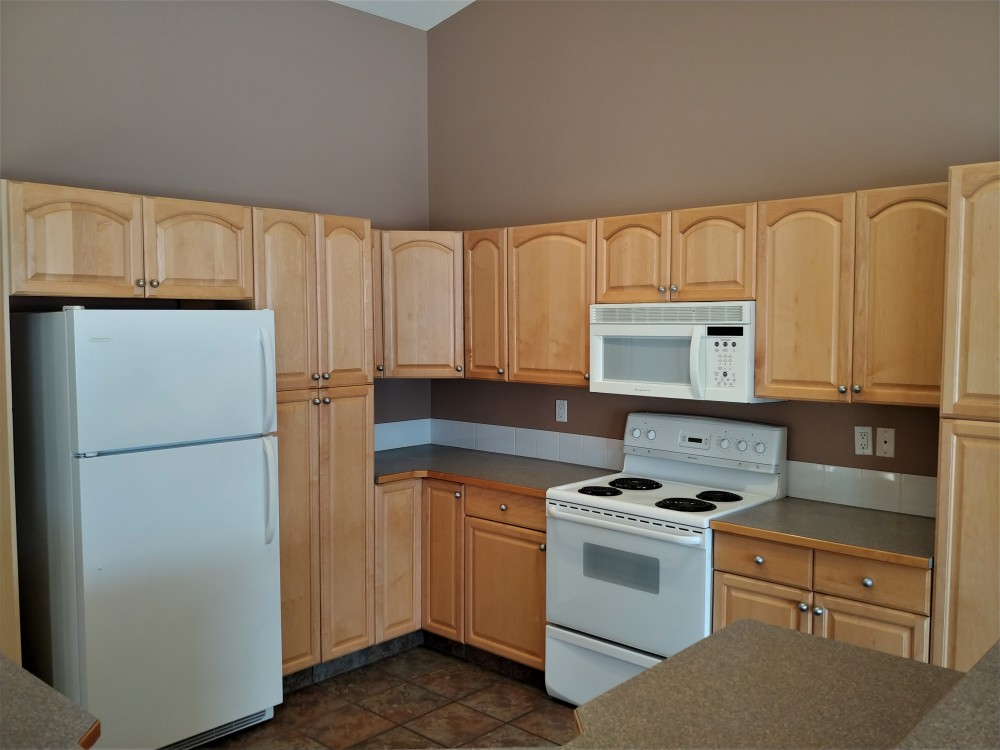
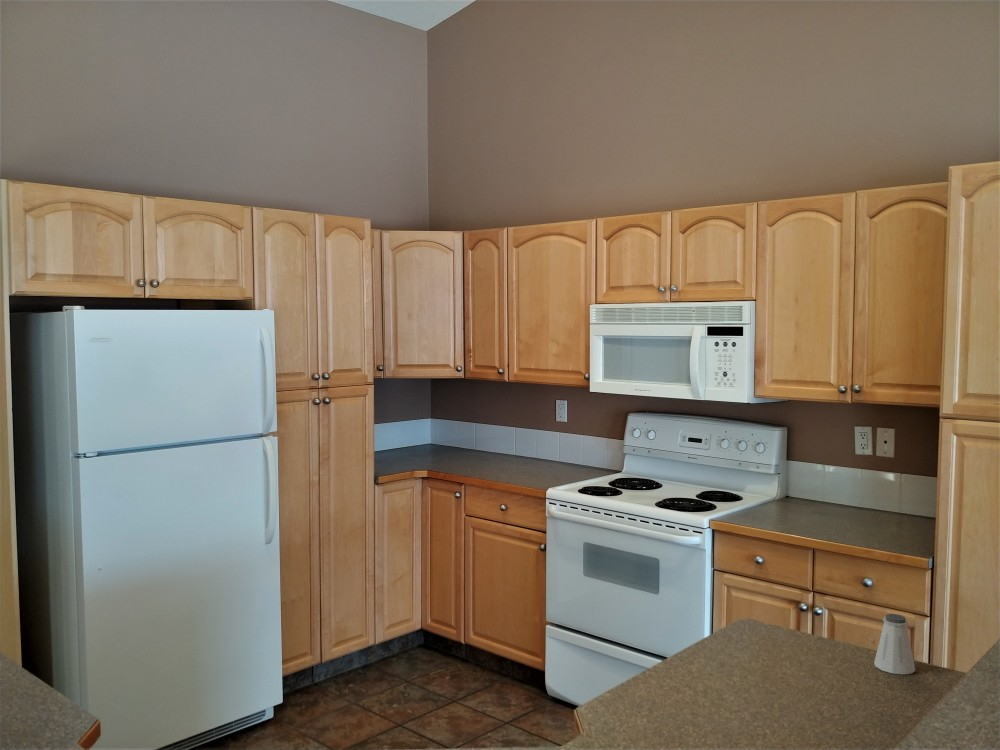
+ saltshaker (895, 641)
